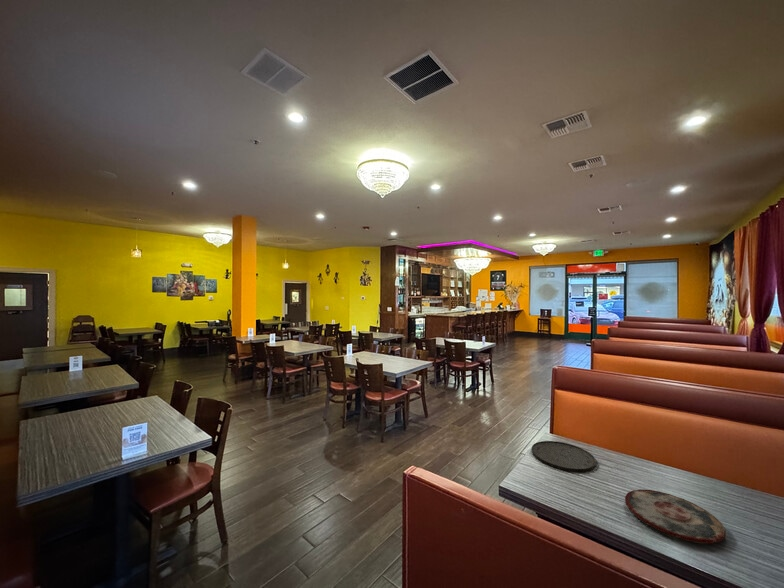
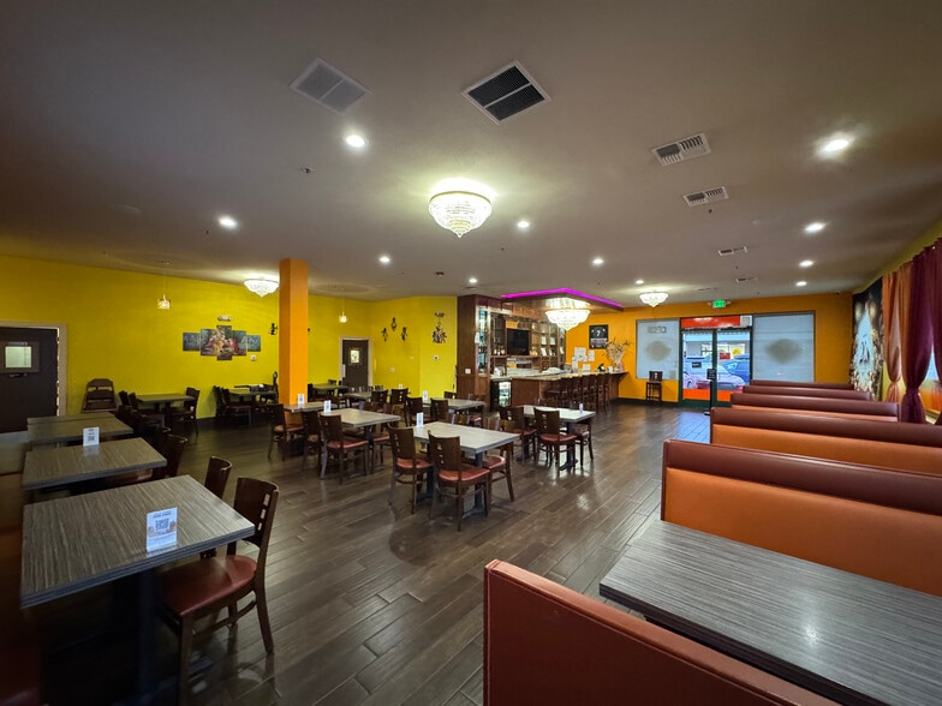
- plate (562, 454)
- plate (671, 513)
